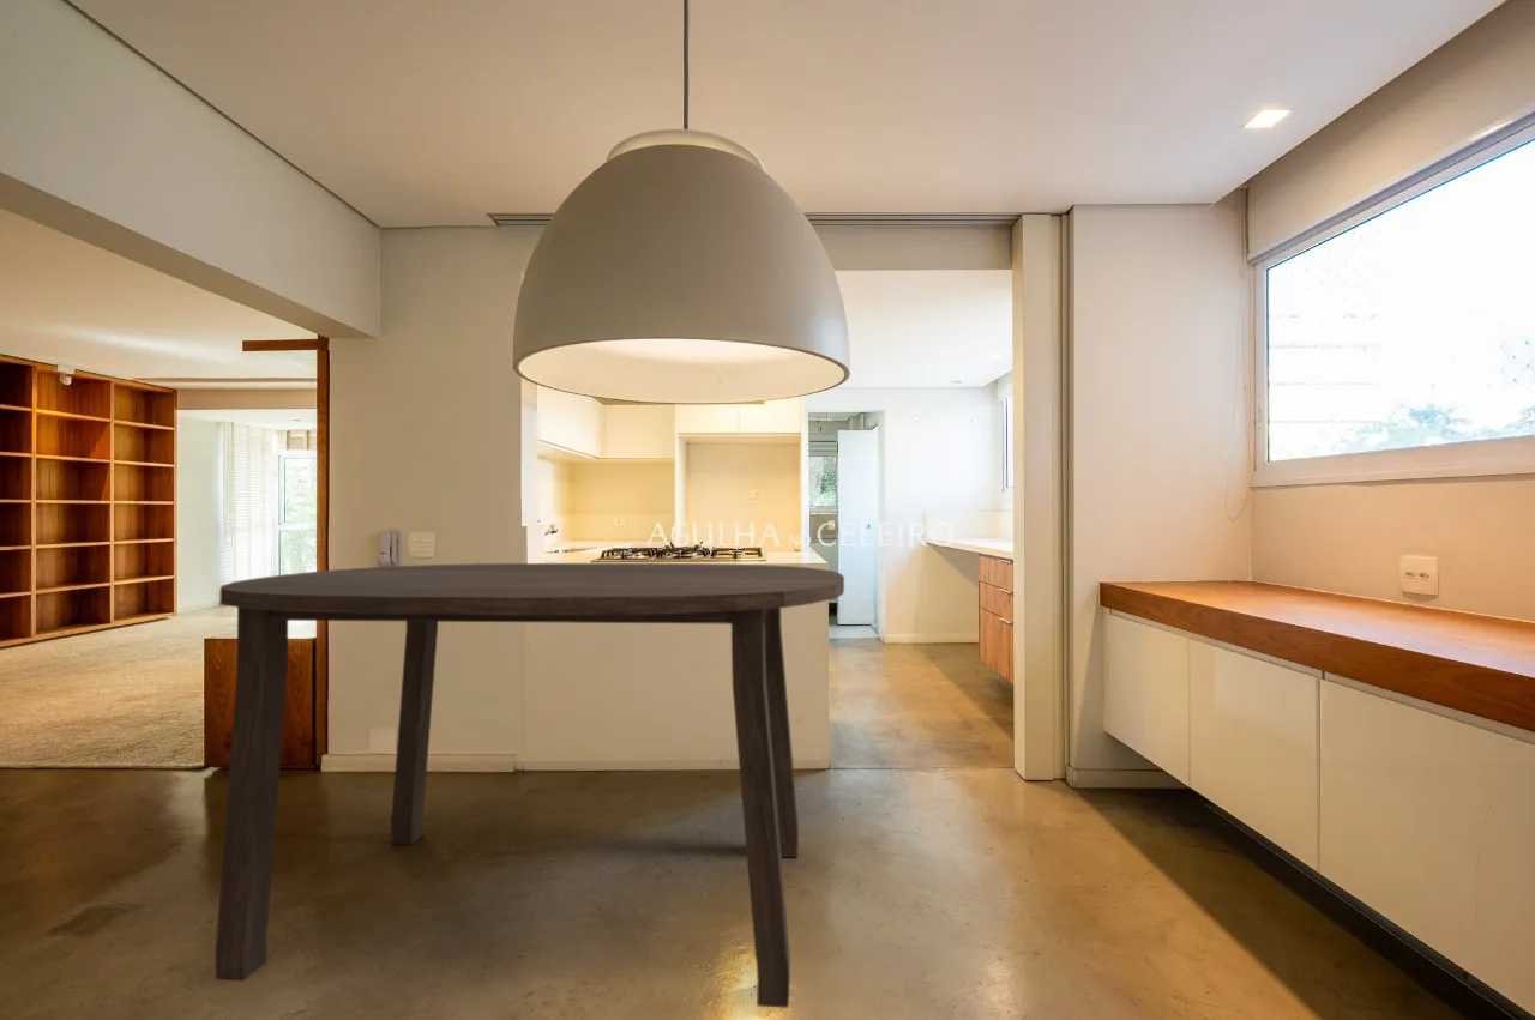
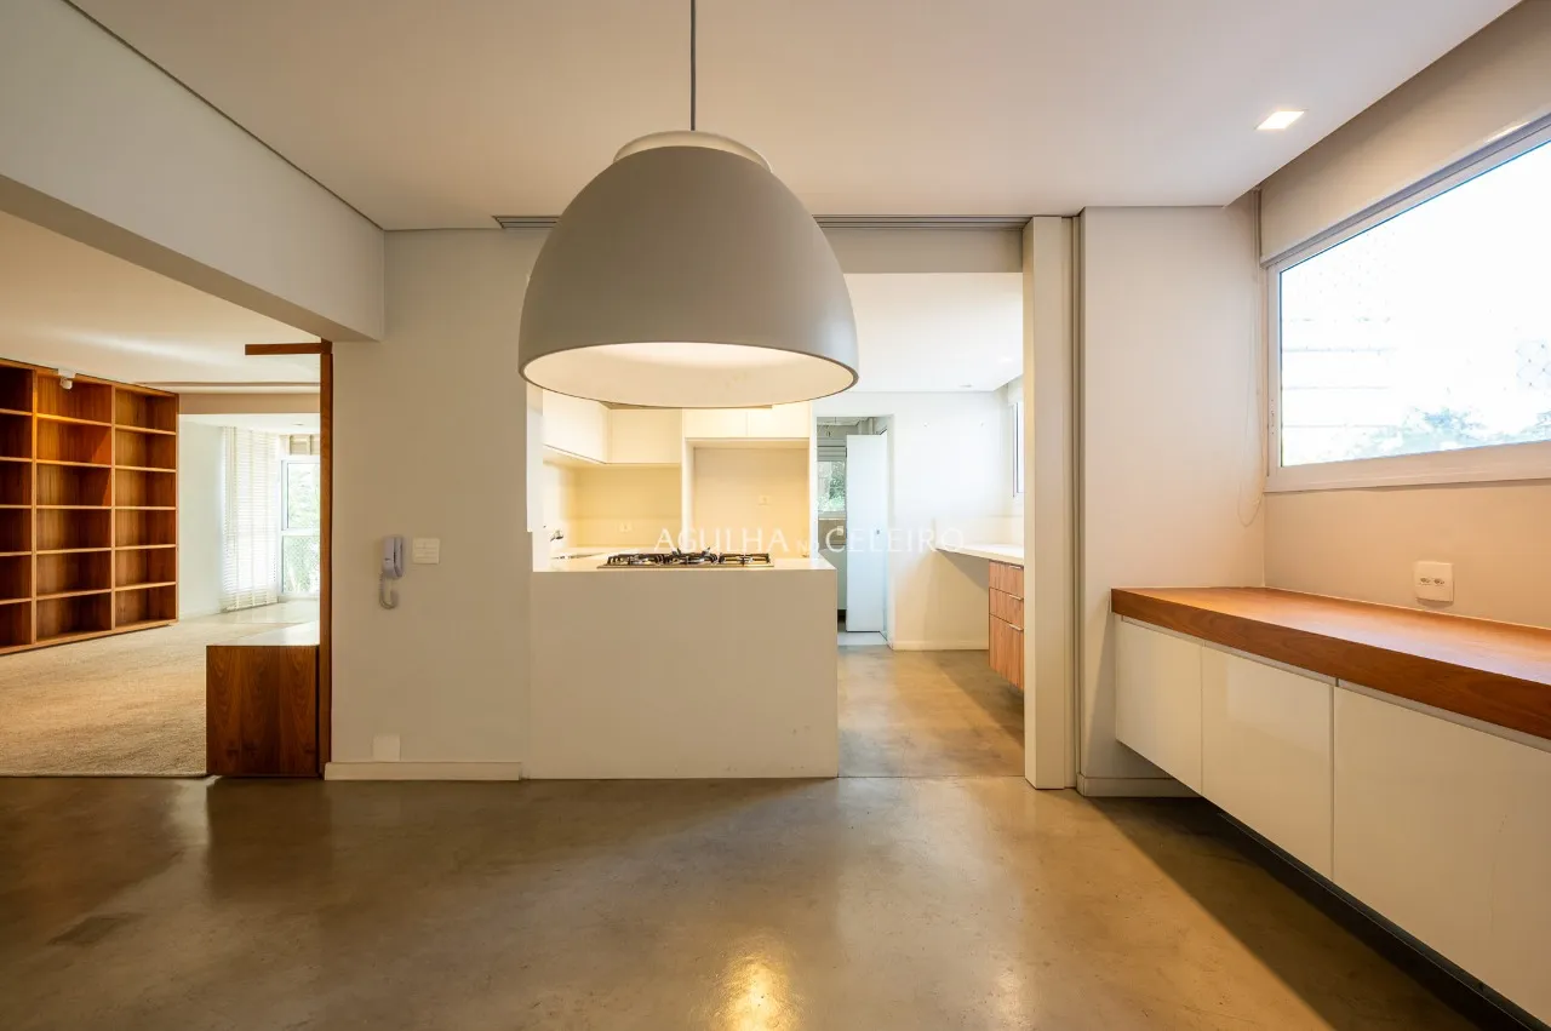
- dining table (554, 621)
